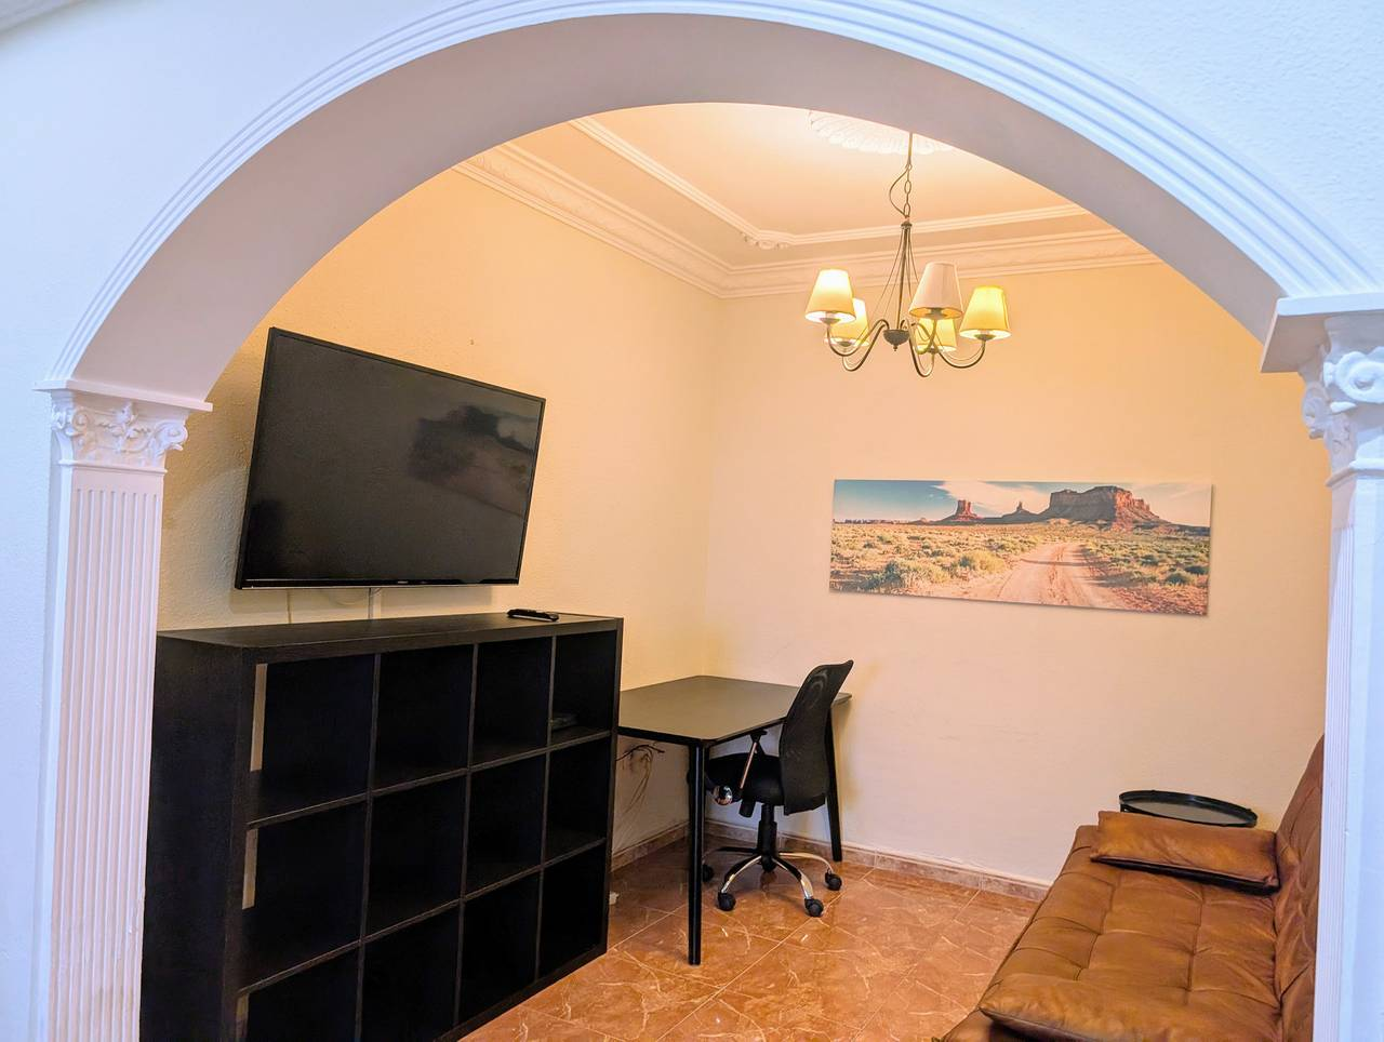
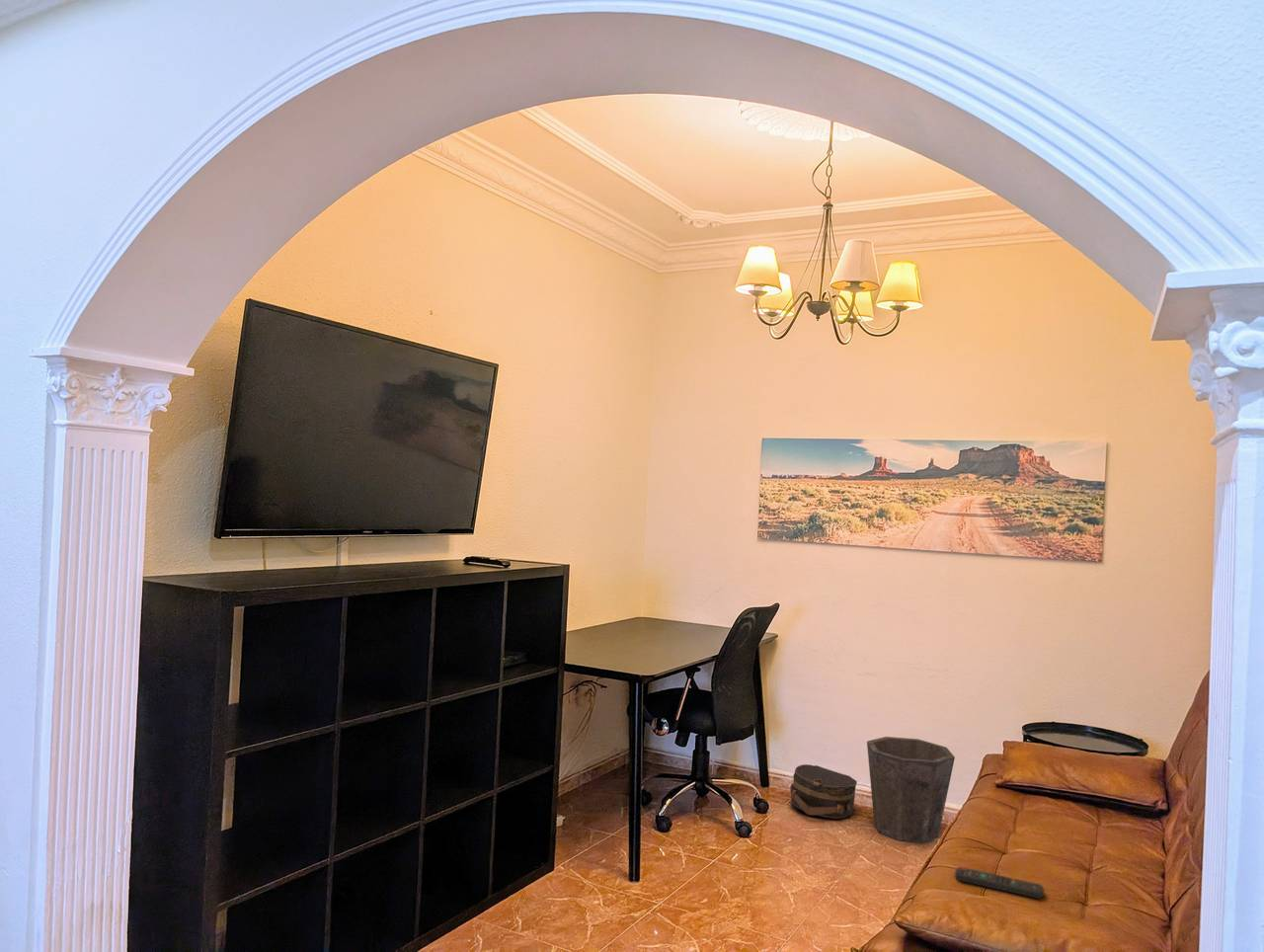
+ waste bin (908, 789)
+ hat box (821, 792)
+ remote control (998, 882)
